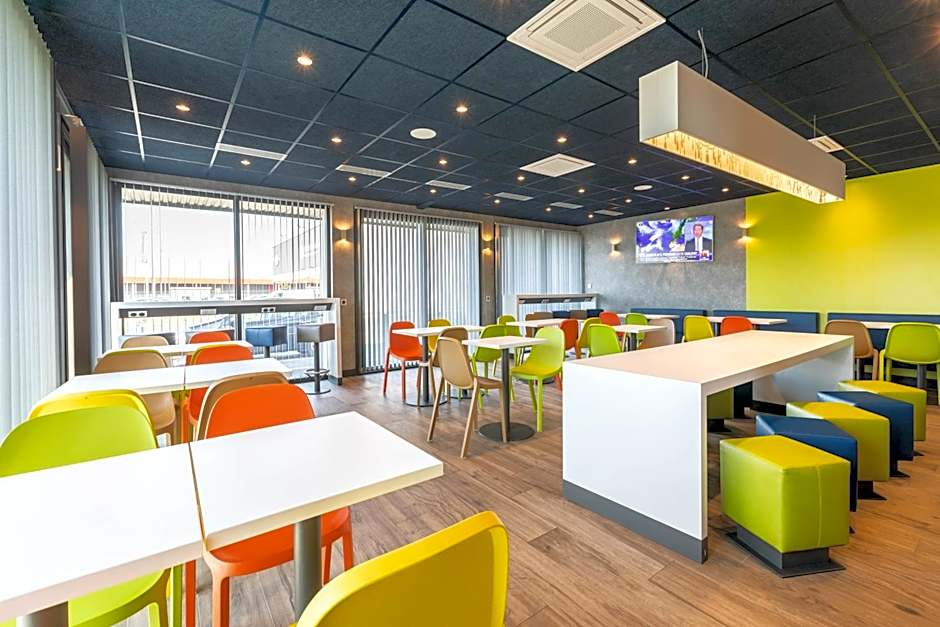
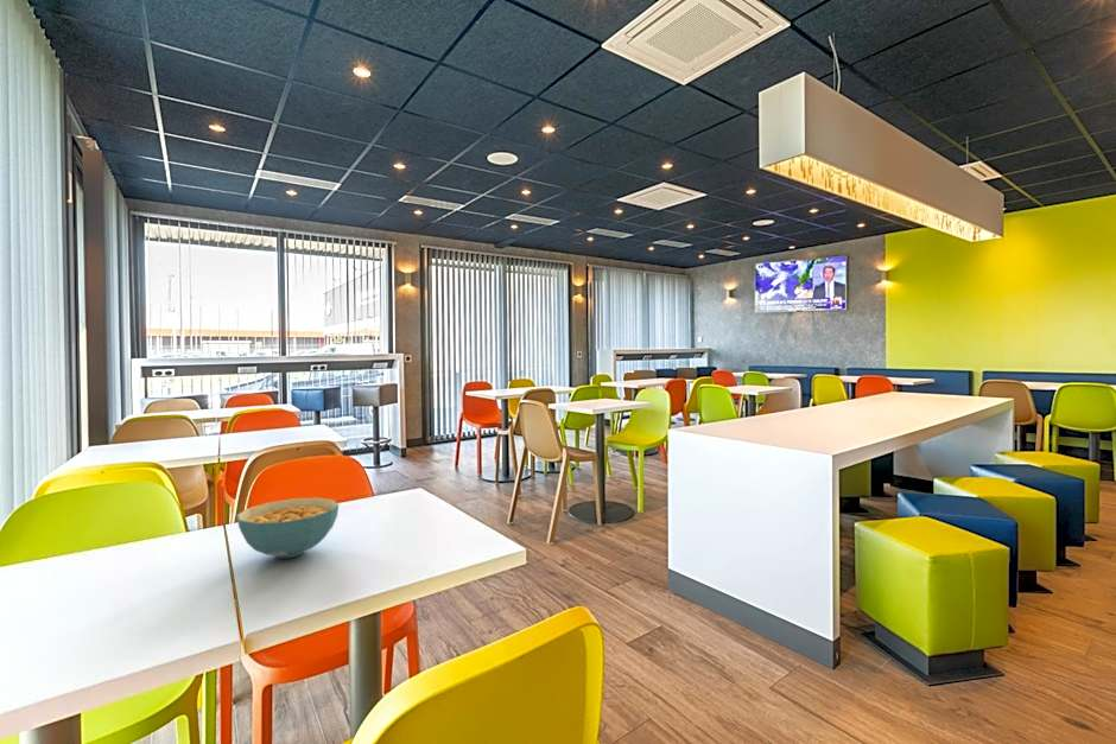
+ cereal bowl (290, 530)
